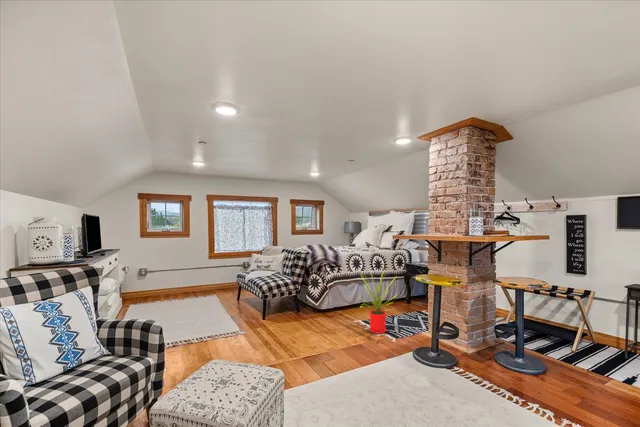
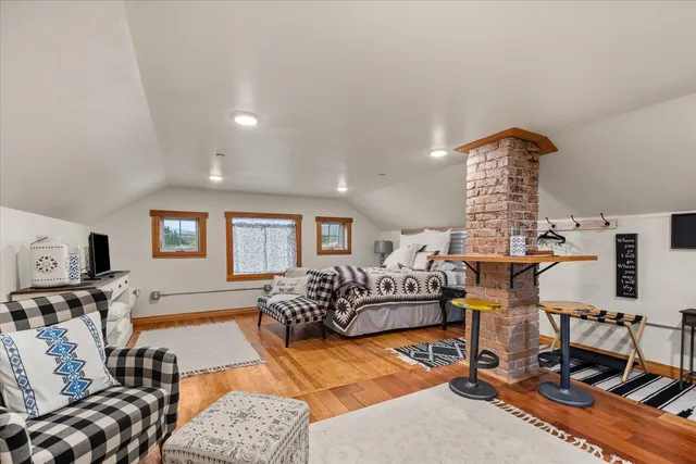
- house plant (378, 301)
